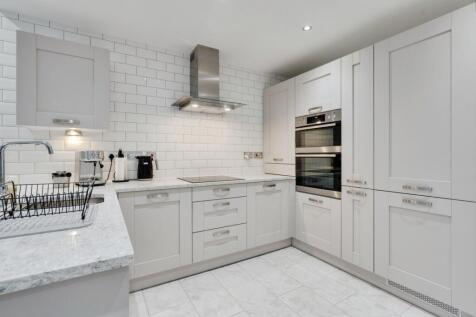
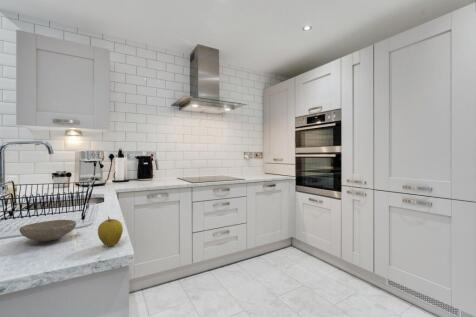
+ bowl (49, 231)
+ apple (110, 231)
